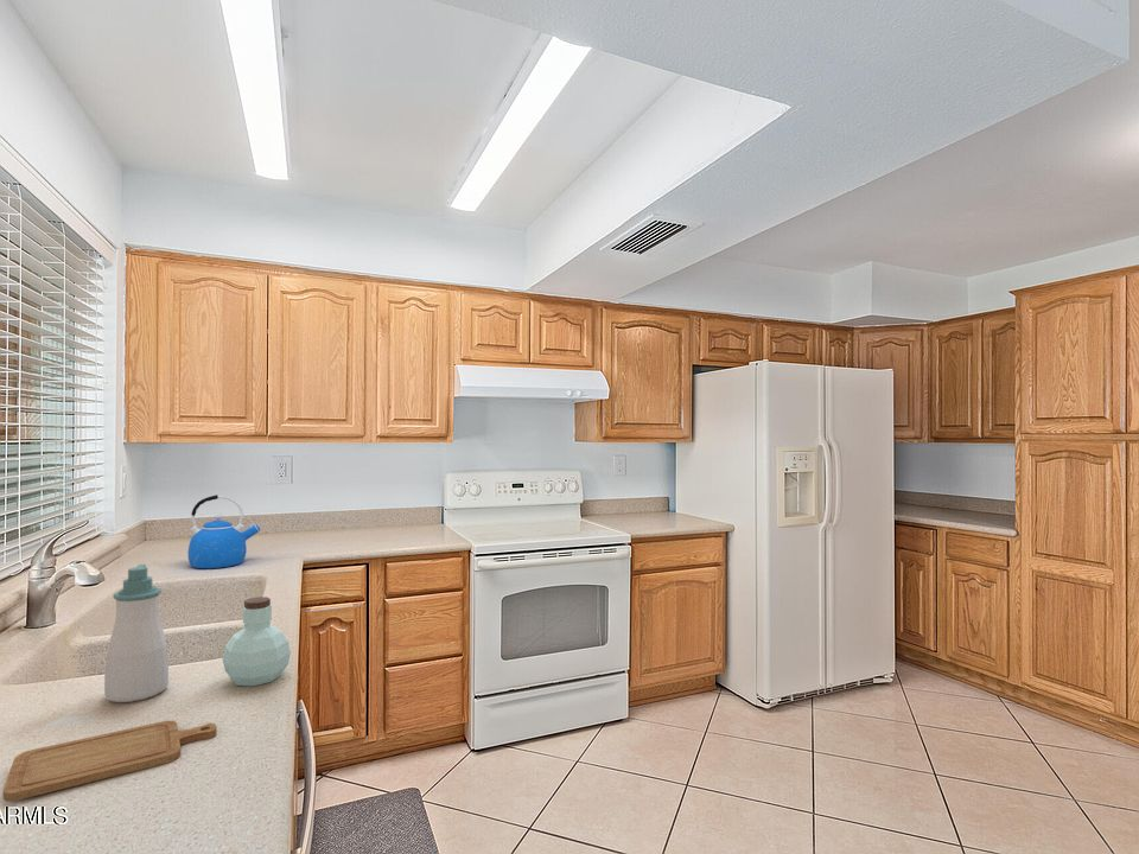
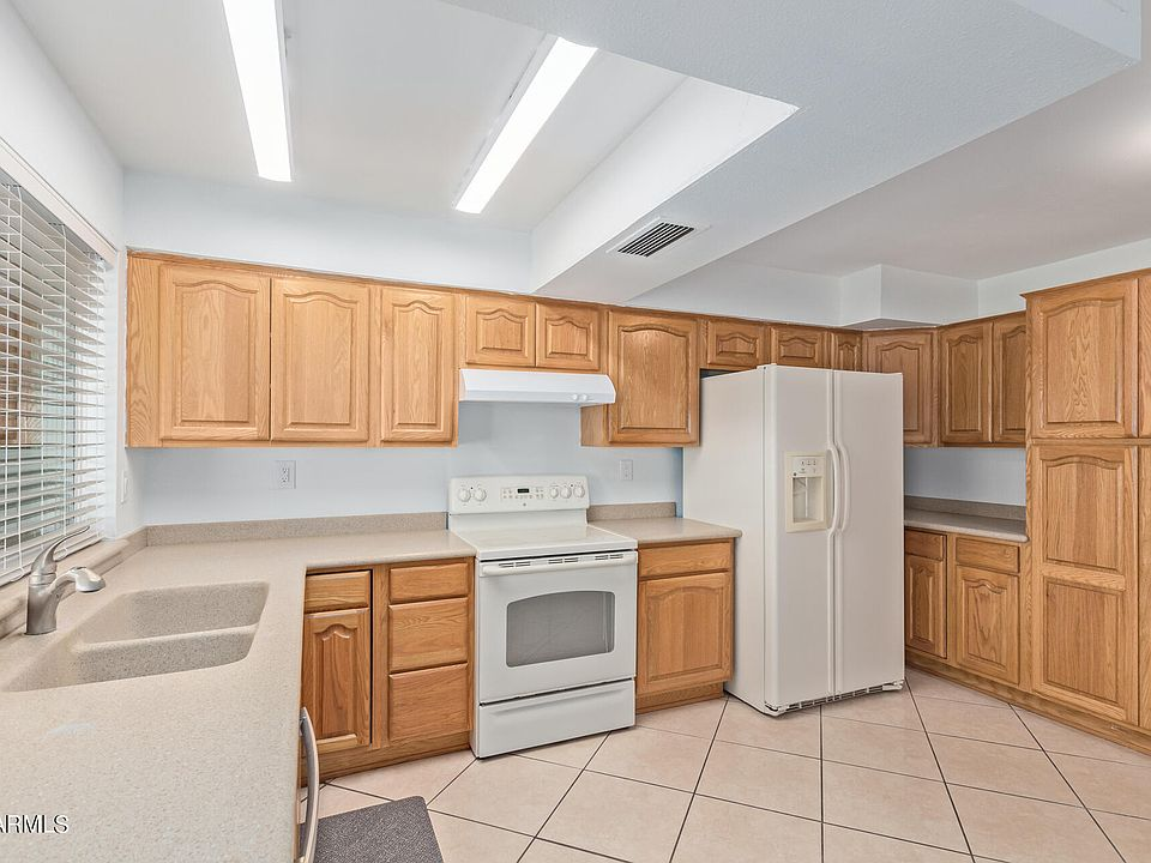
- jar (256, 638)
- kettle (224, 529)
- chopping board (120, 751)
- soap bottle (136, 630)
